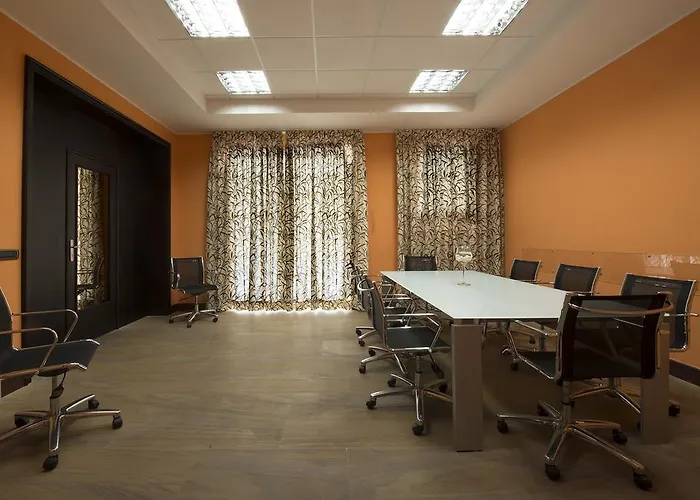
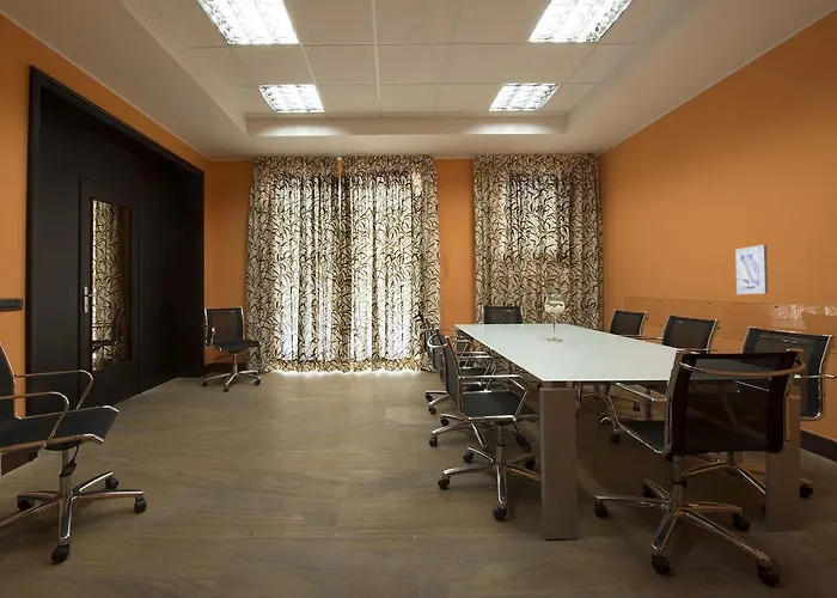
+ wall art (751, 270)
